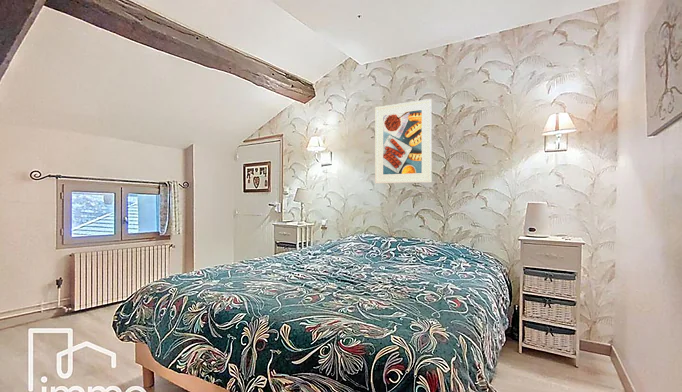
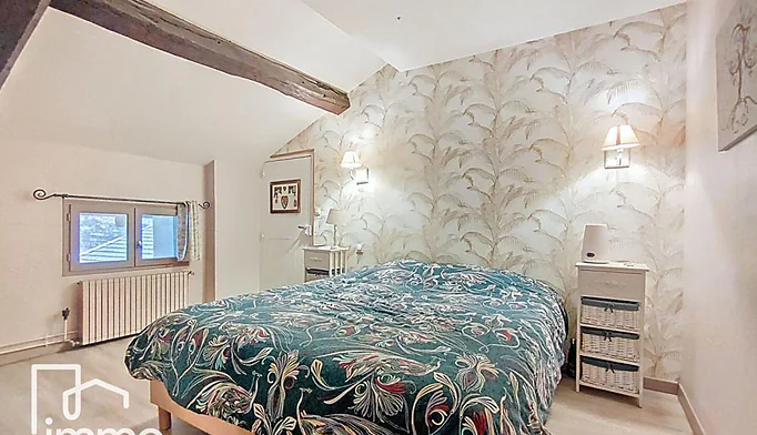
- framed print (402, 143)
